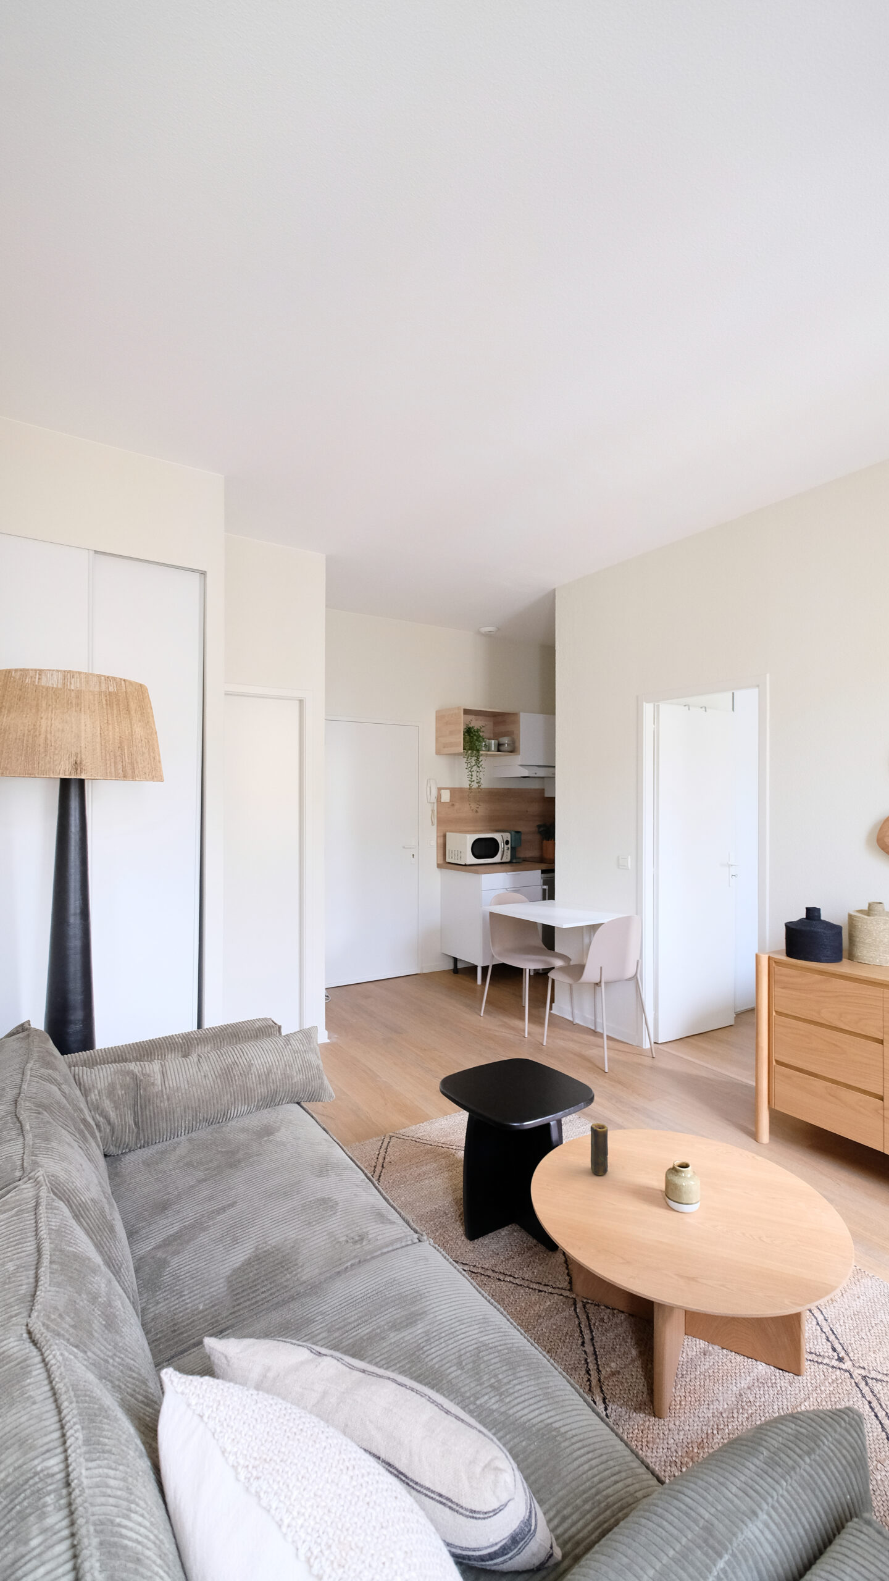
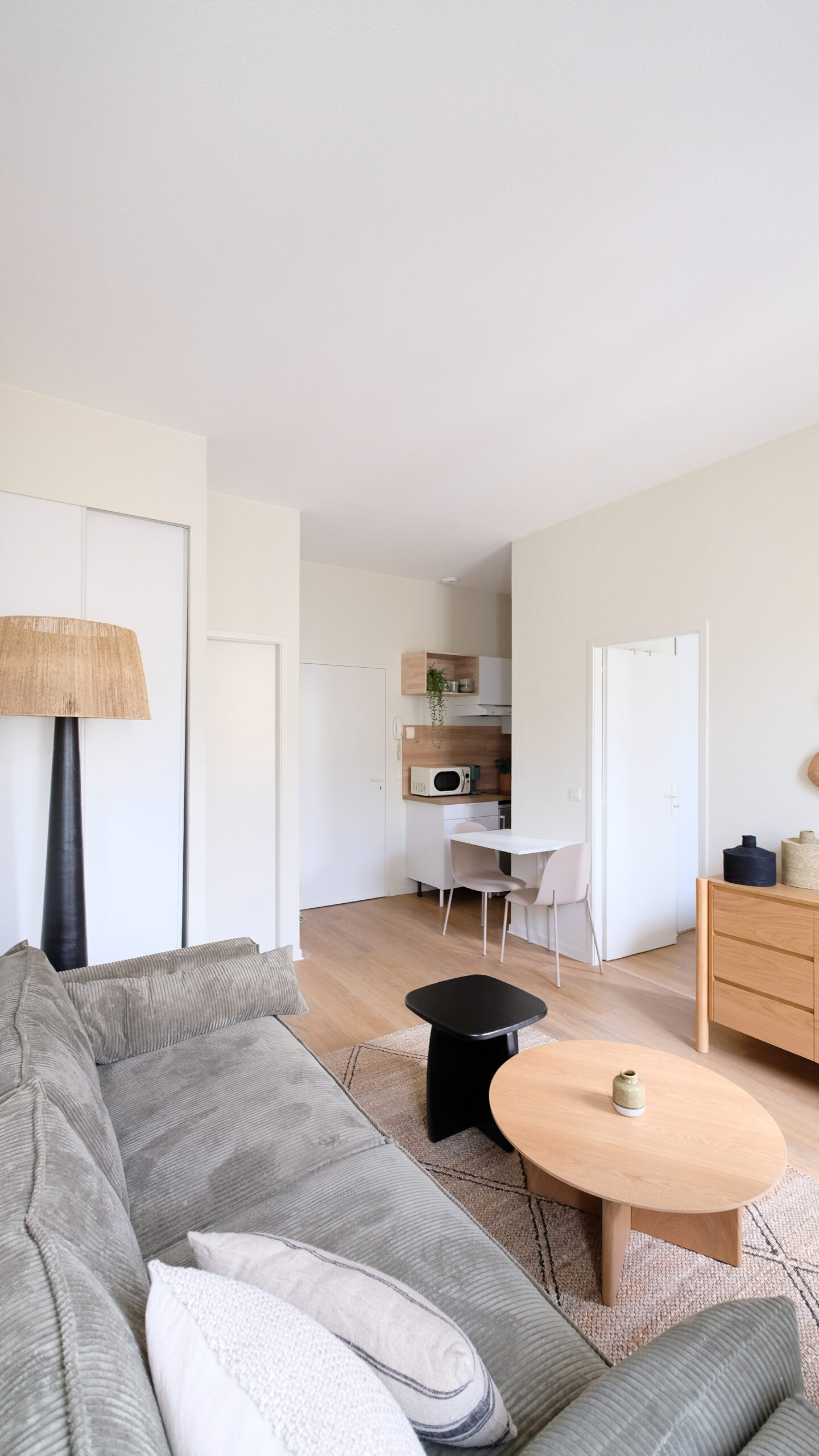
- candle (599, 1148)
